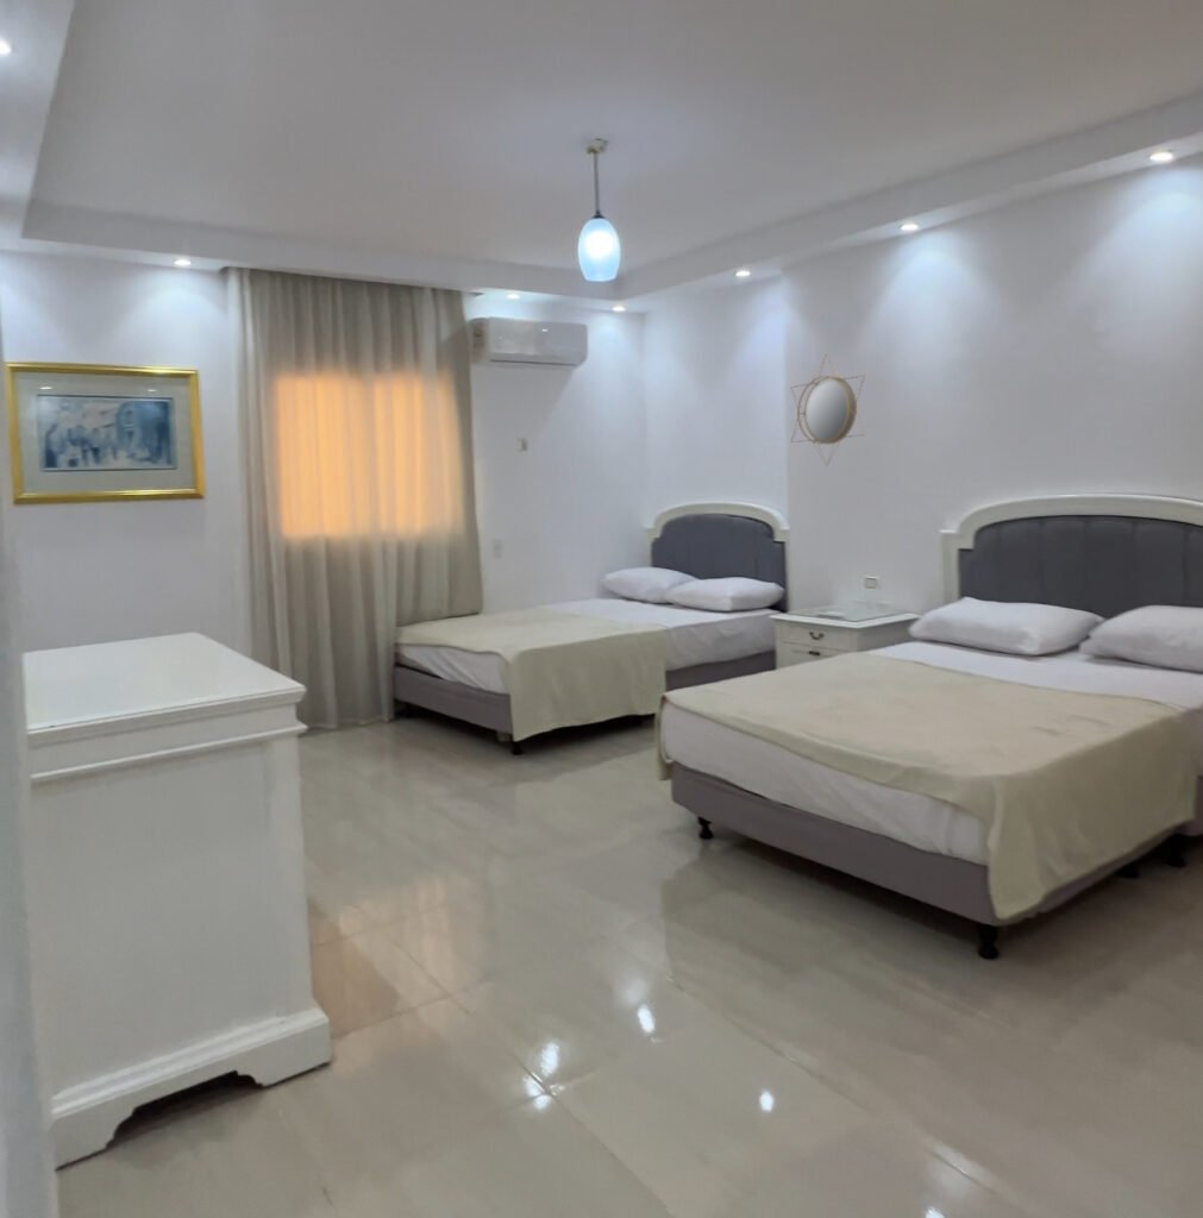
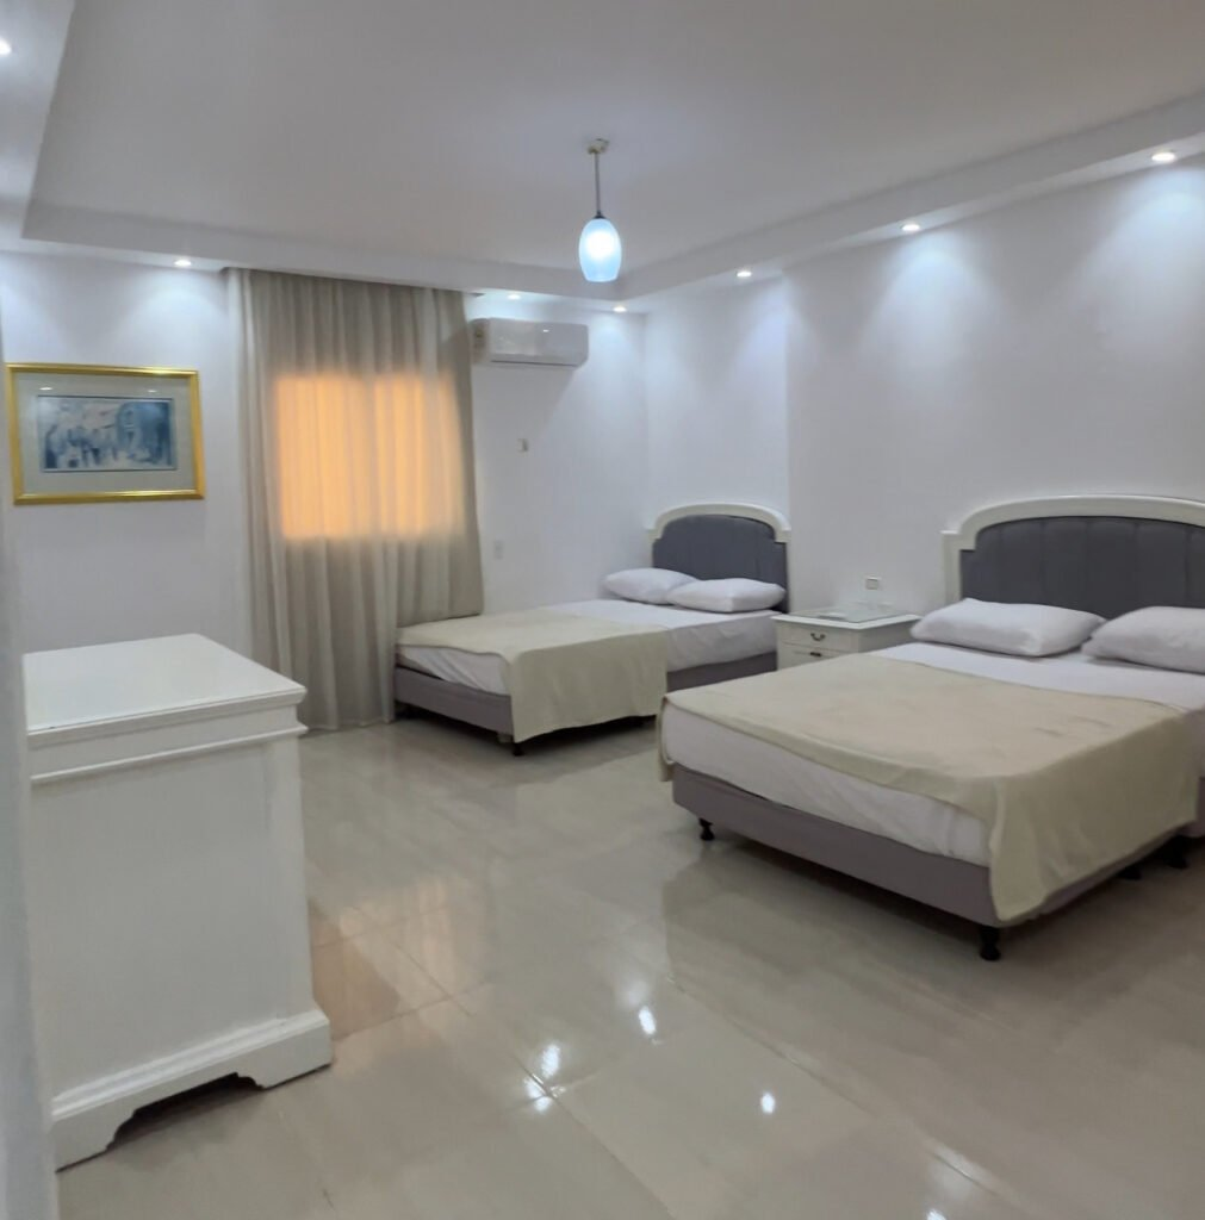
- home mirror (826, 409)
